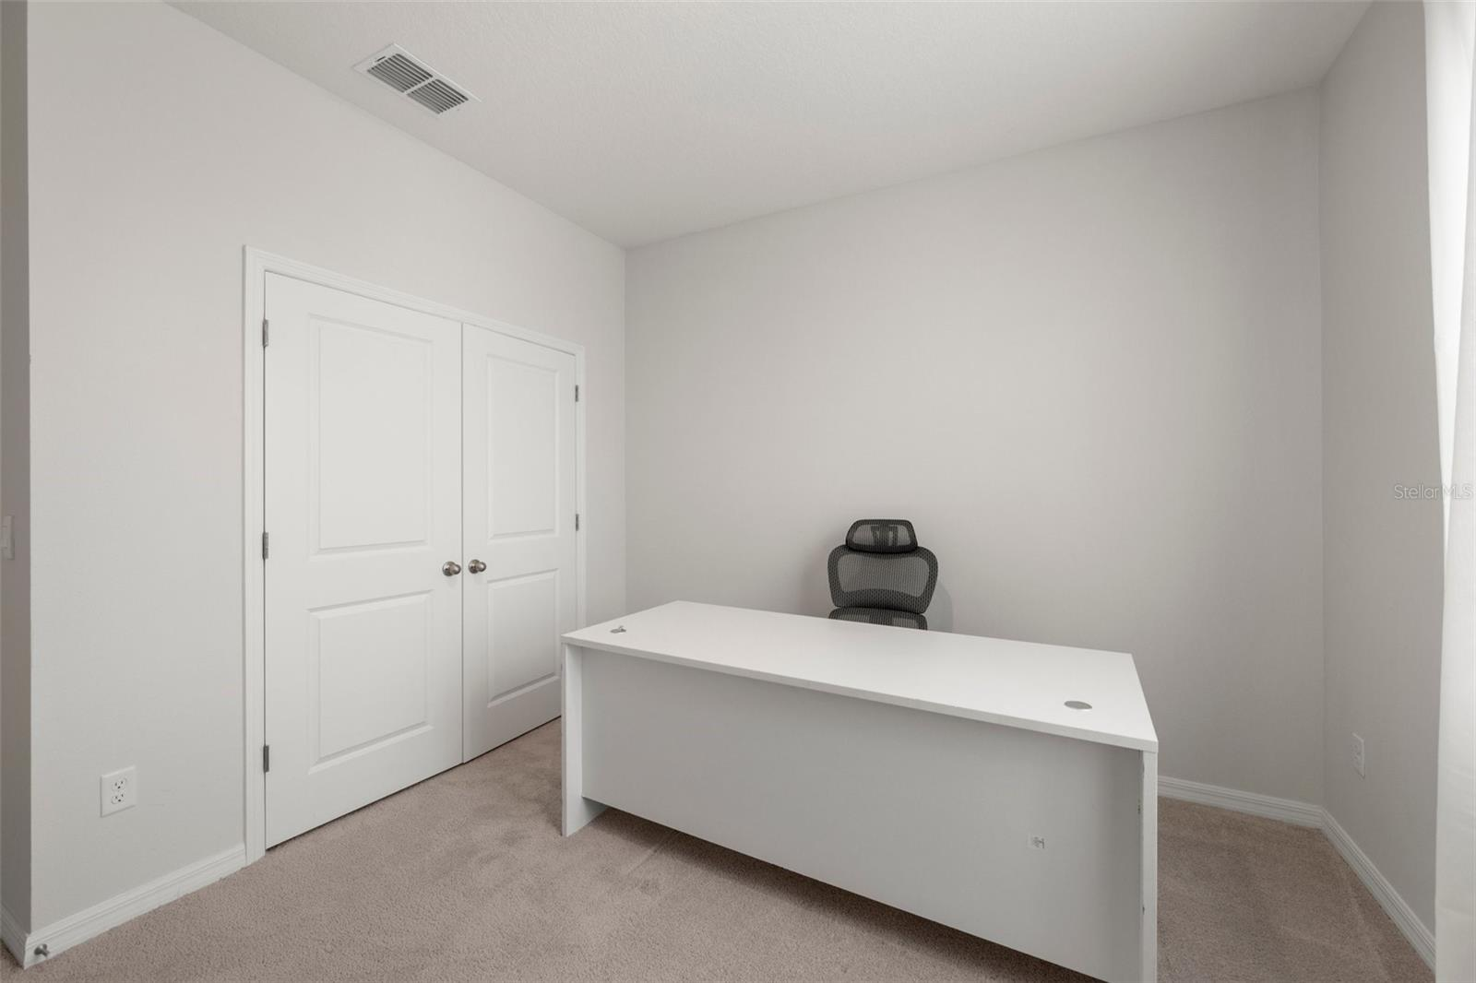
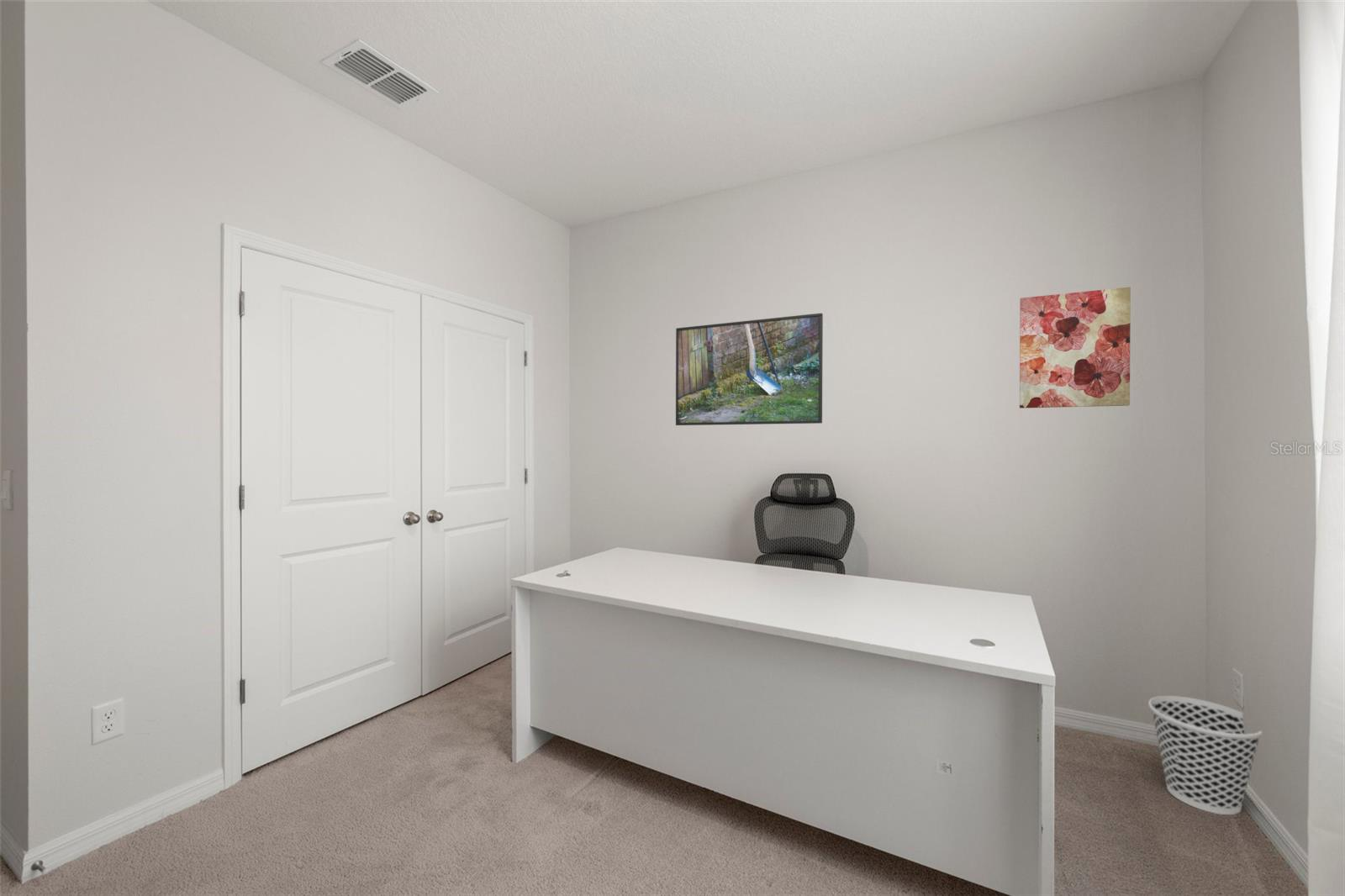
+ wastebasket (1203, 756)
+ wall art (1073, 350)
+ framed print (744, 372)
